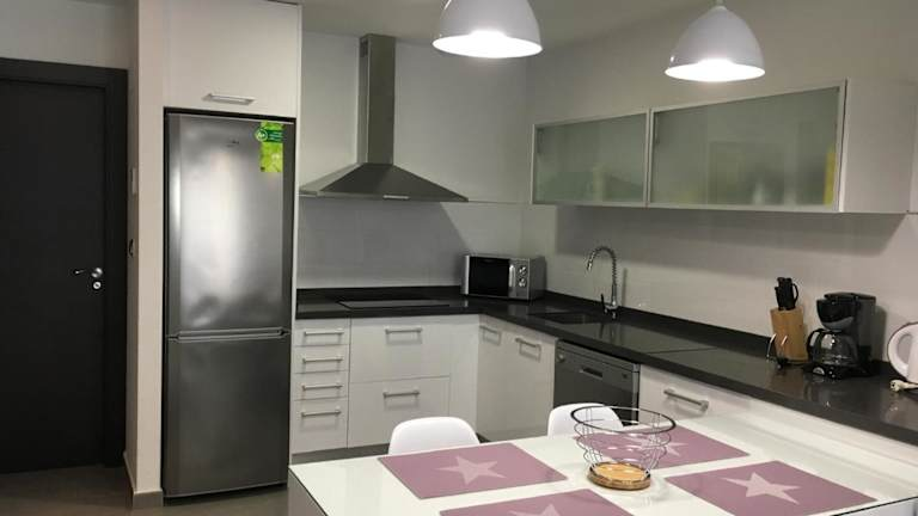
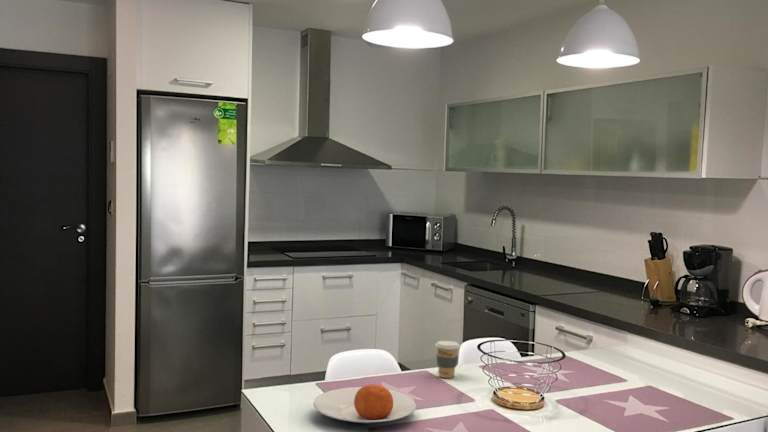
+ coffee cup (447, 359)
+ plate (365, 399)
